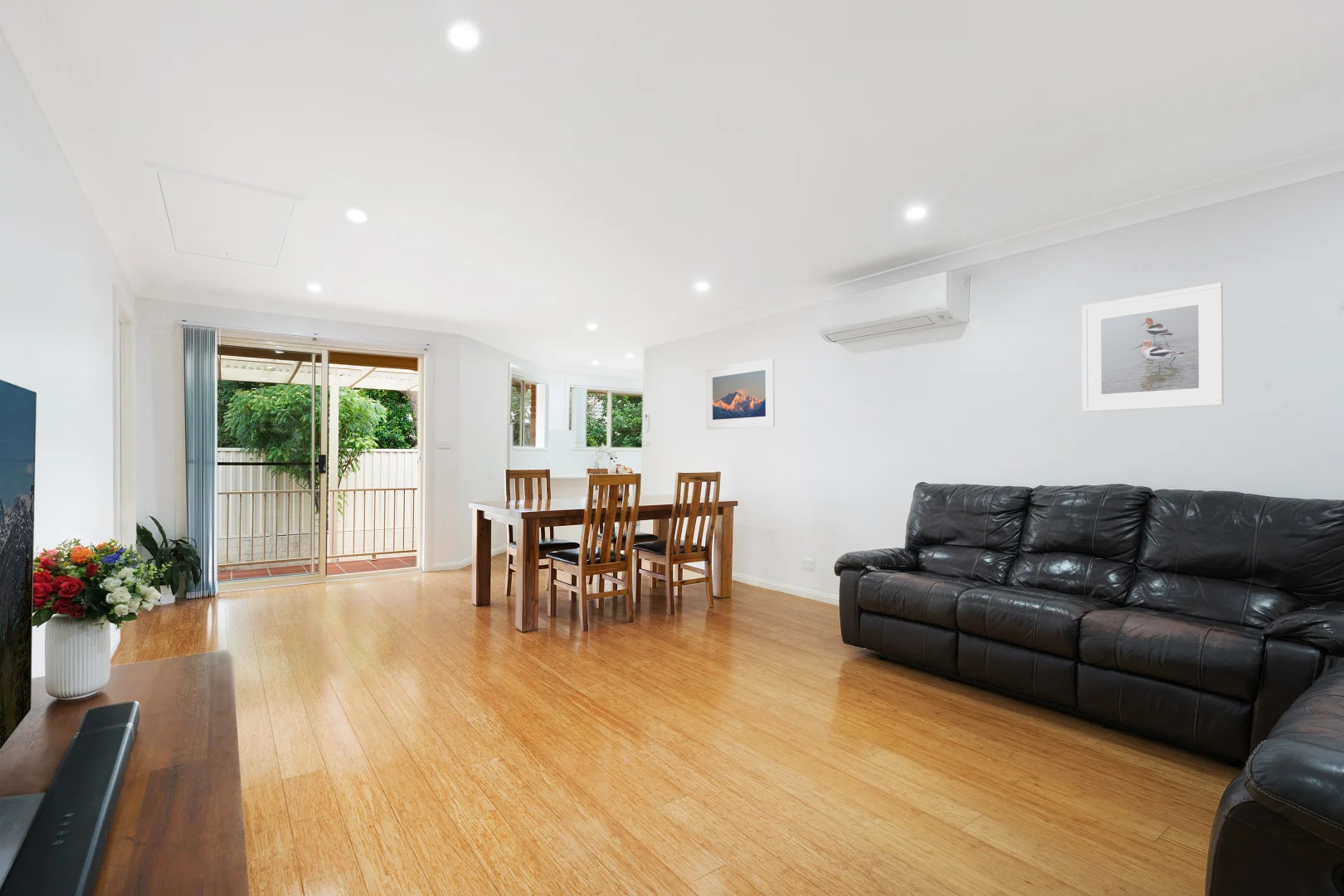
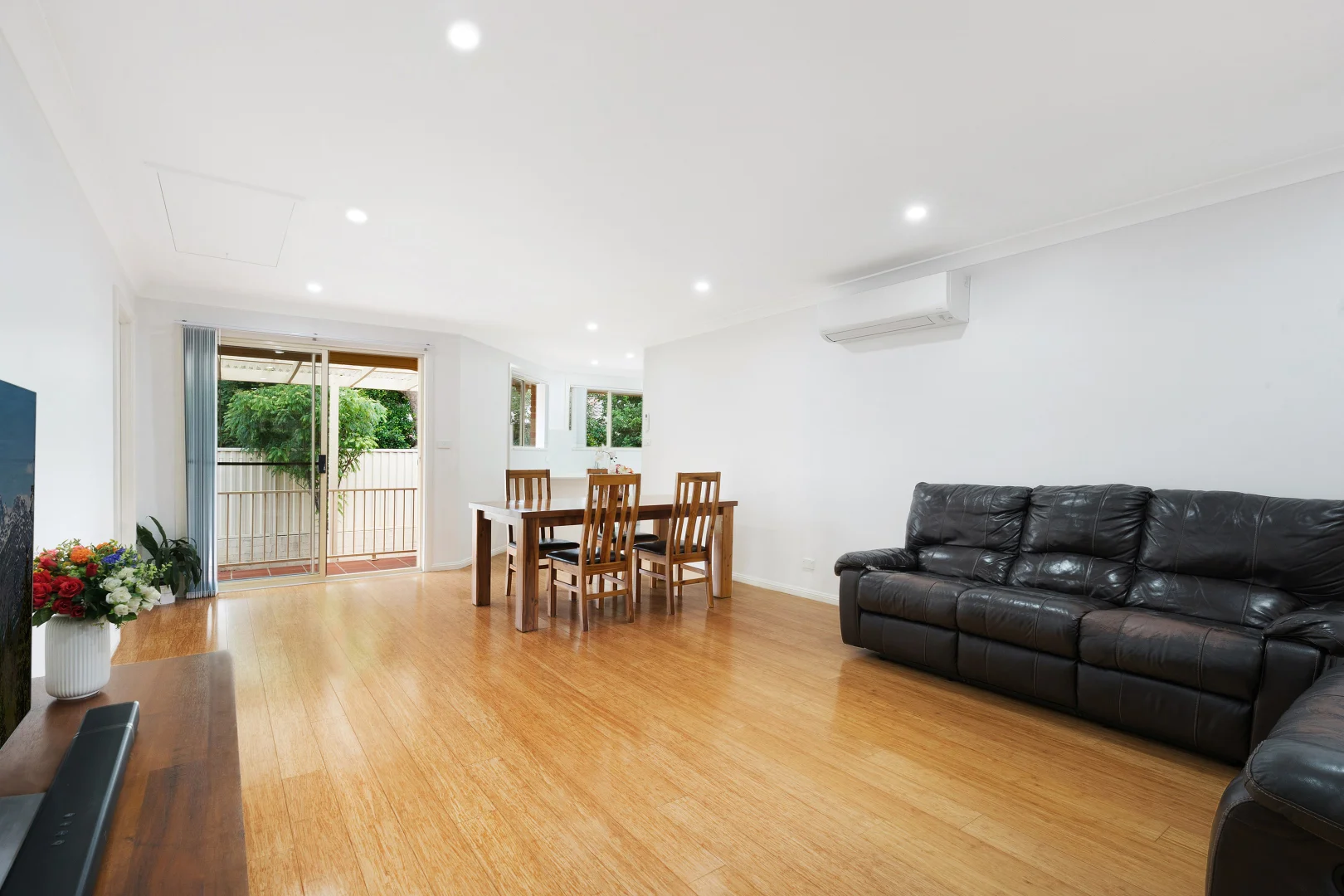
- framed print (1147, 352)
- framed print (738, 396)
